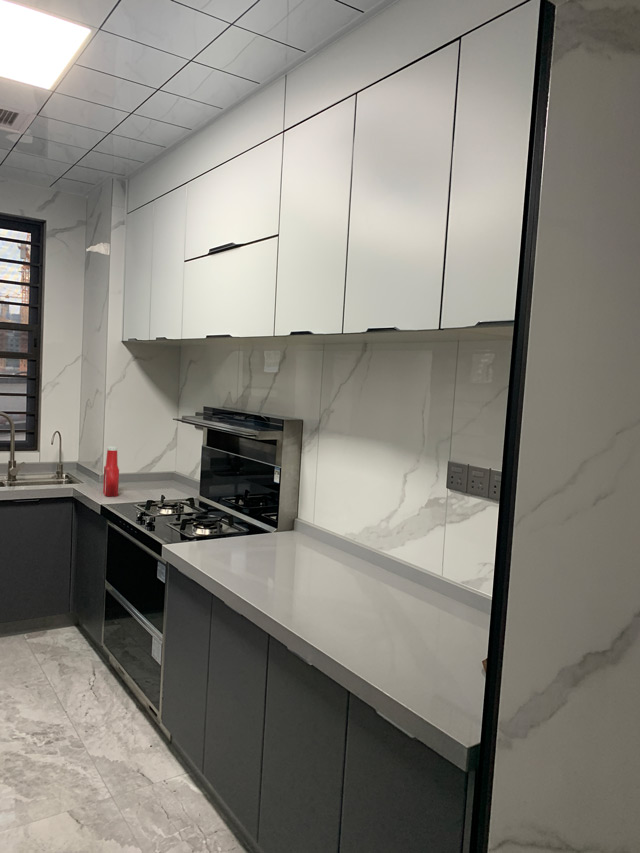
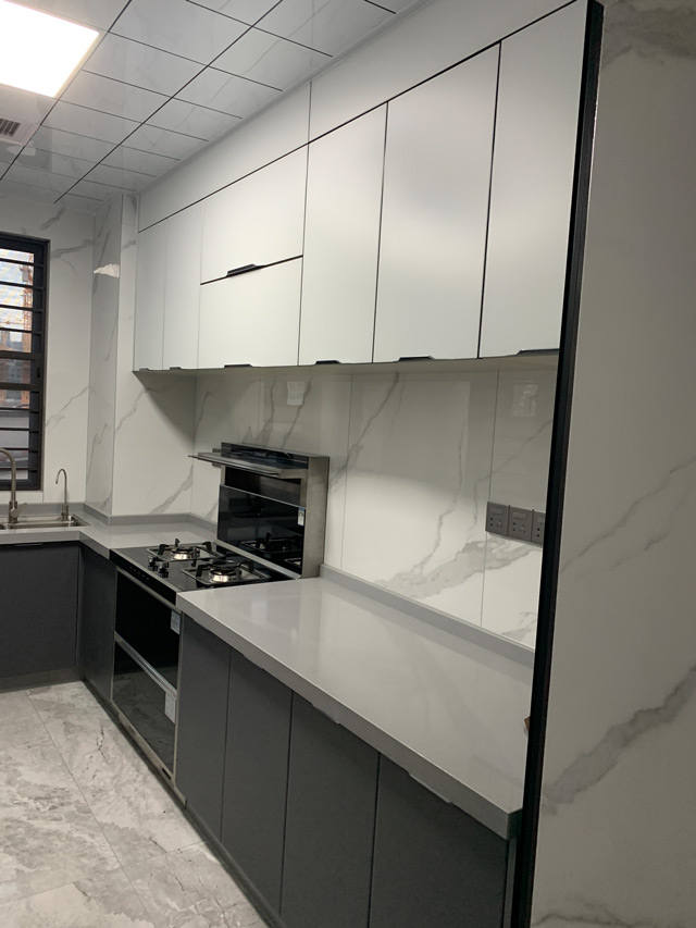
- soap bottle (111, 470)
